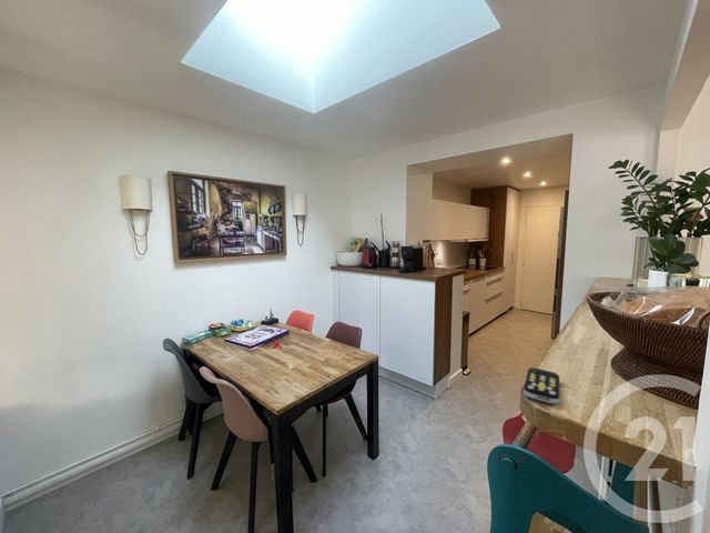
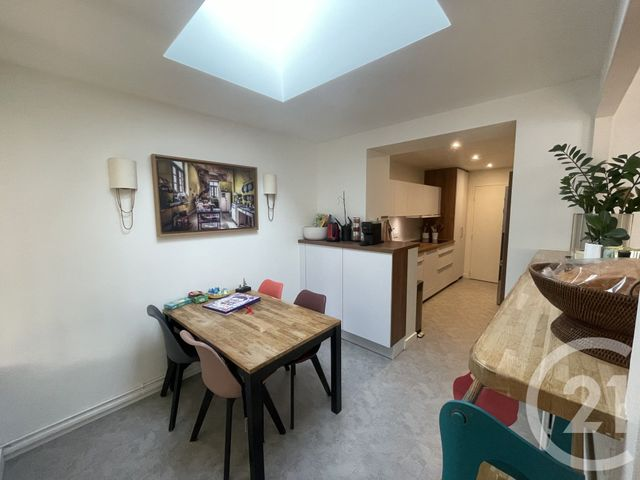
- remote control (541, 383)
